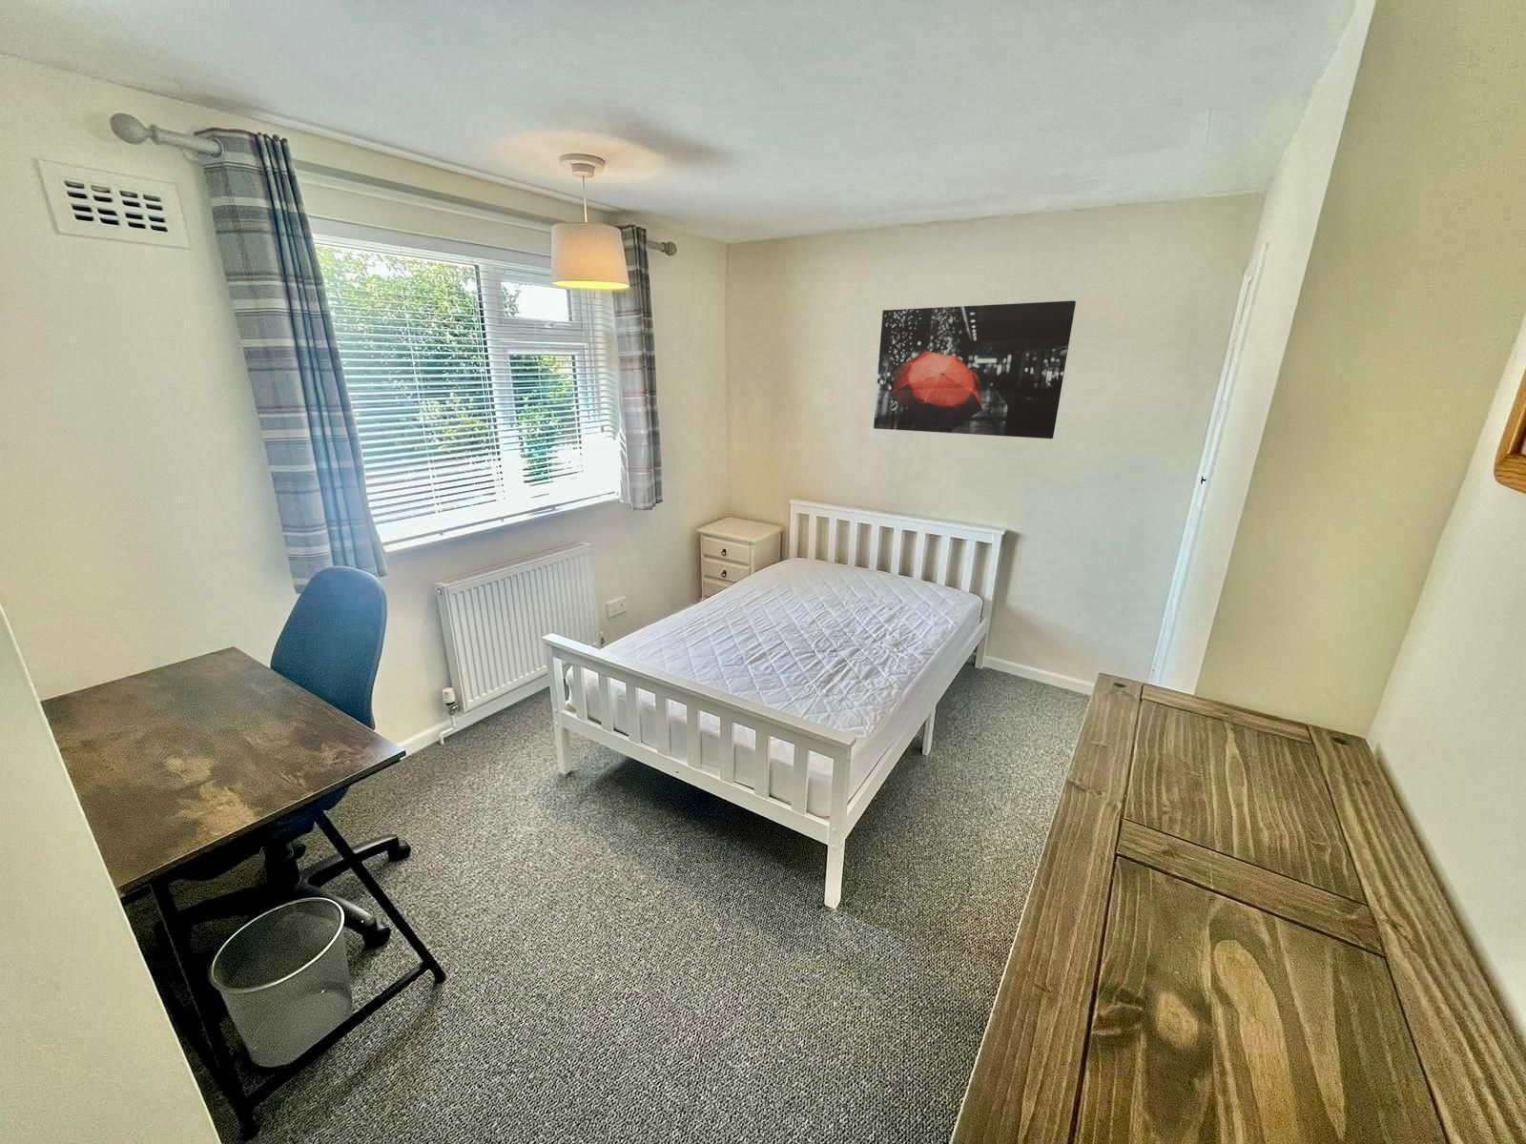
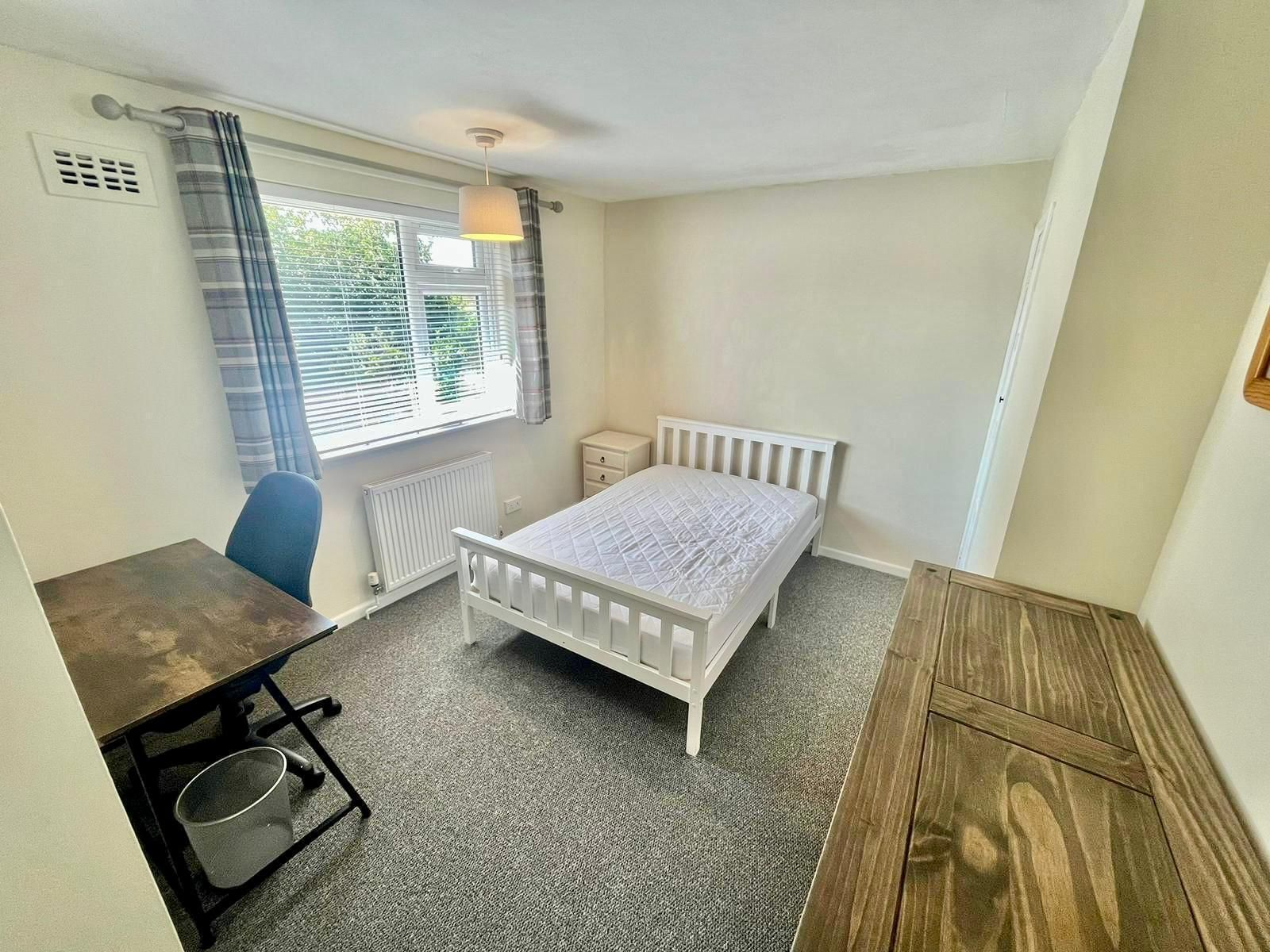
- wall art (964, 371)
